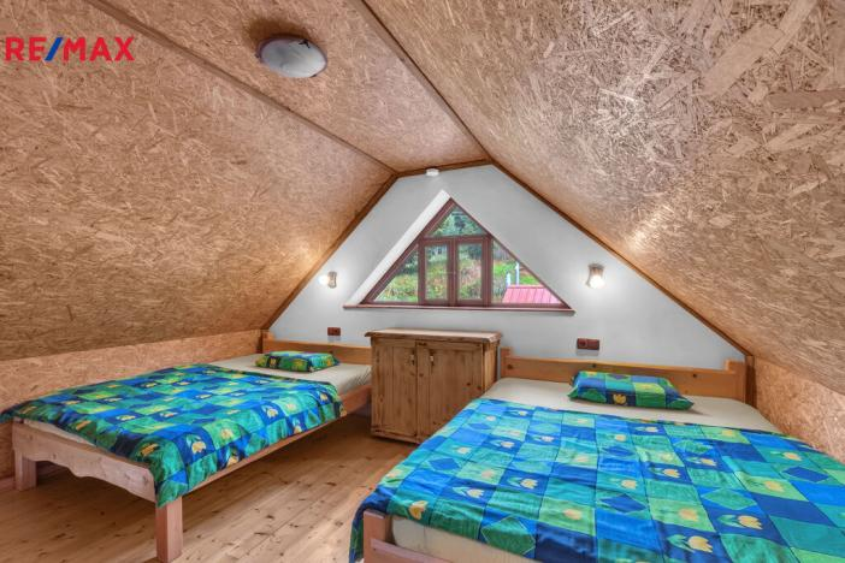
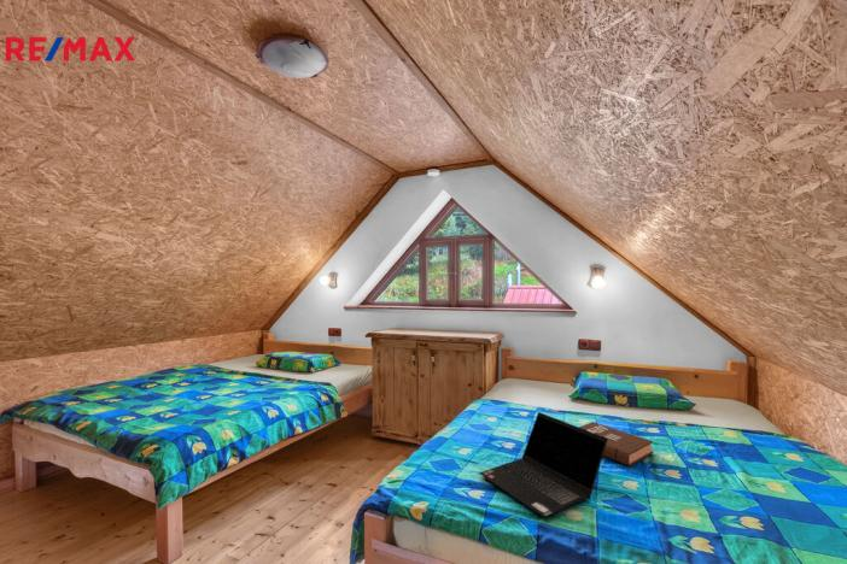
+ book (608, 441)
+ laptop computer (541, 458)
